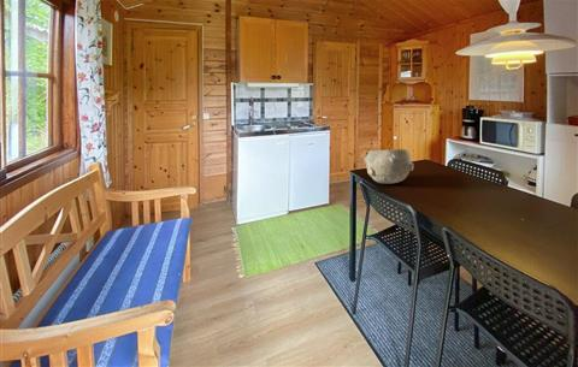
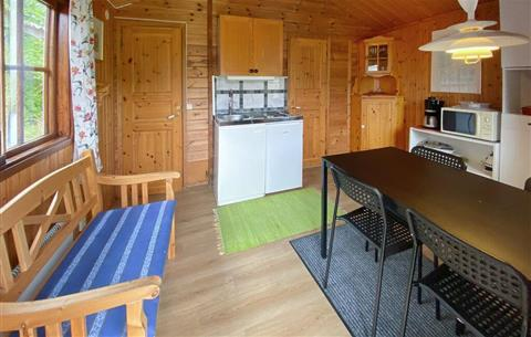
- bowl (388, 166)
